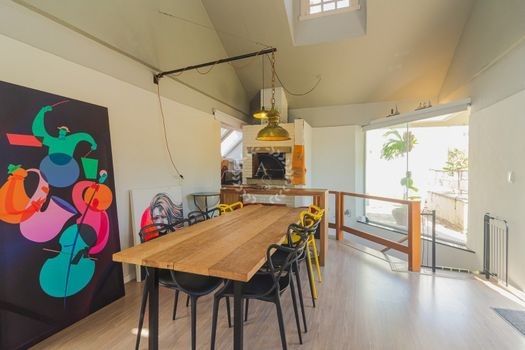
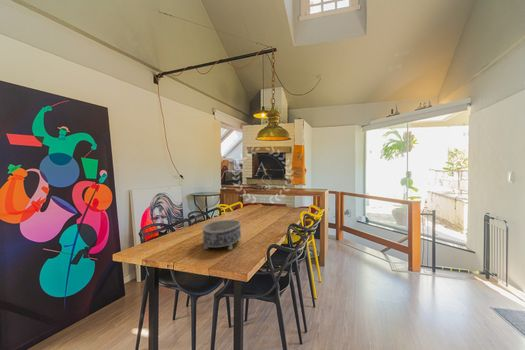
+ decorative bowl (222, 234)
